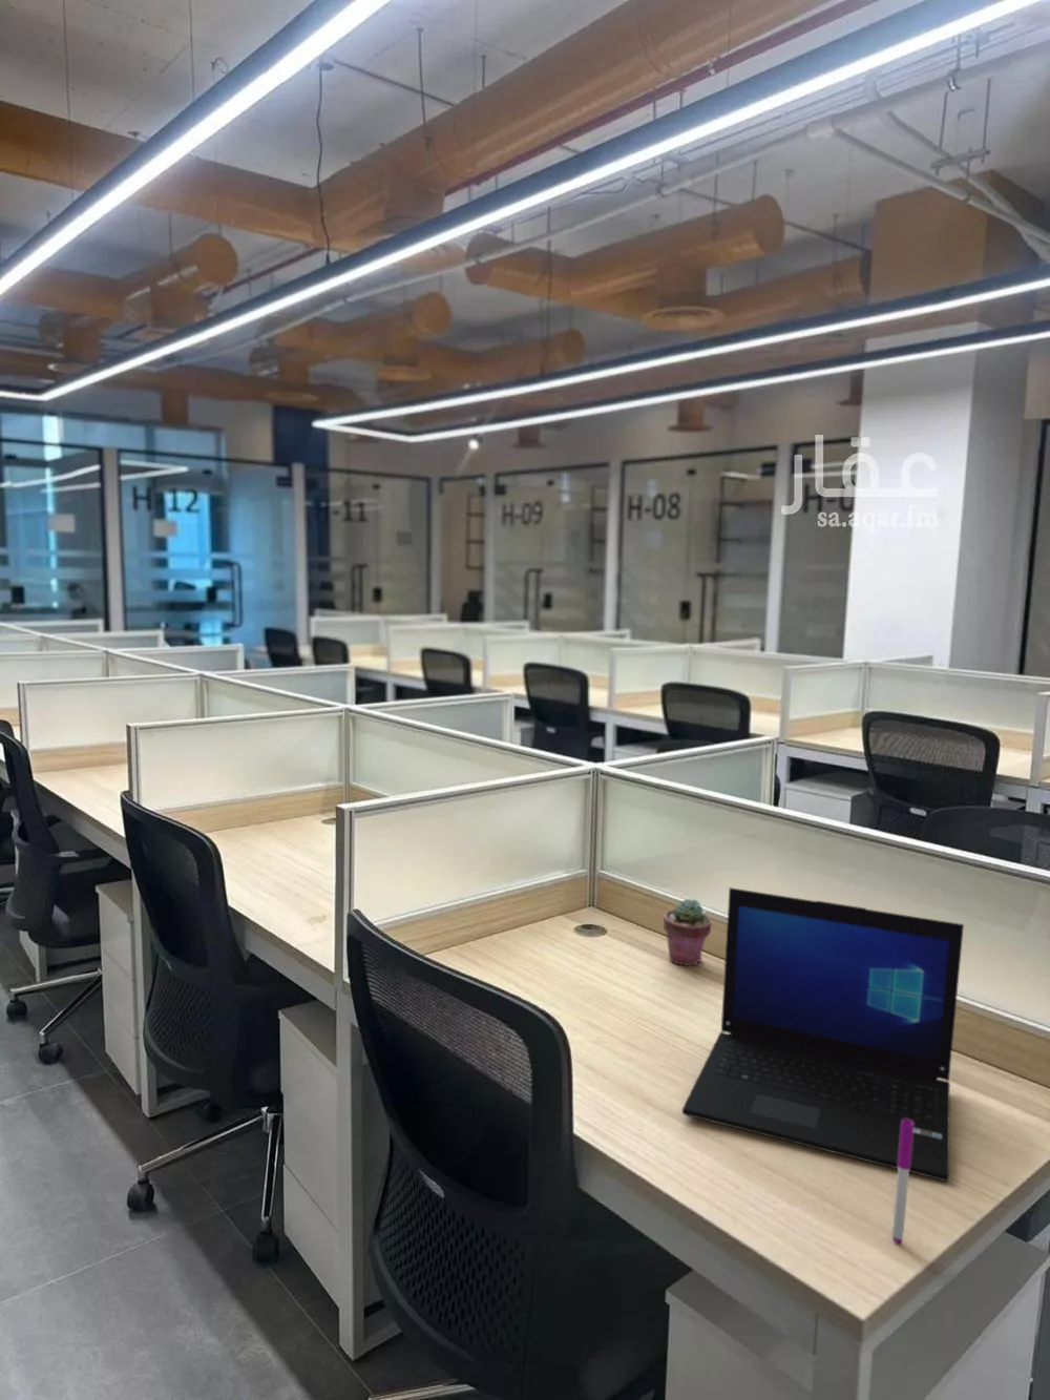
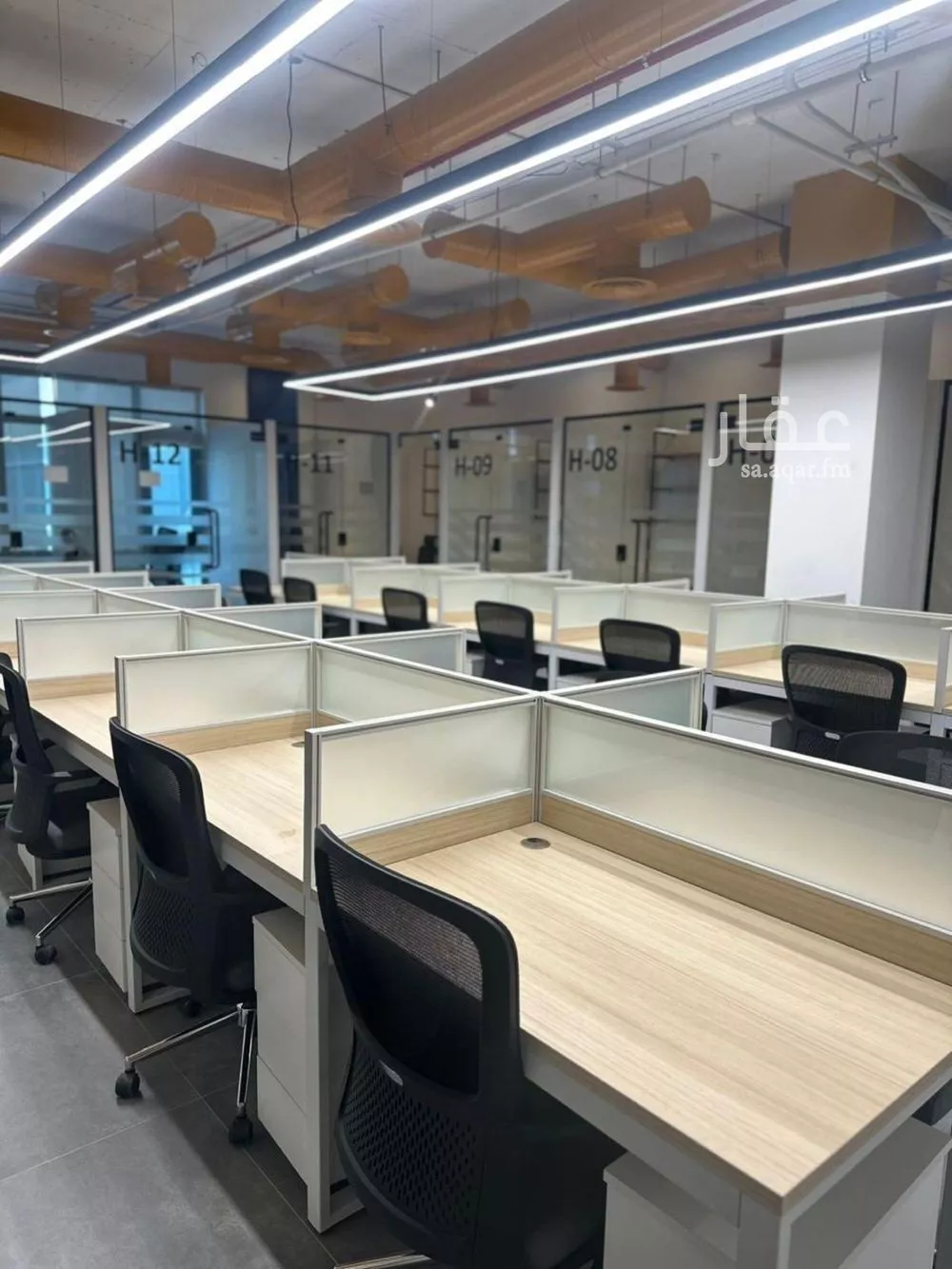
- potted succulent (687, 930)
- laptop (825, 1017)
- pen (902, 1182)
